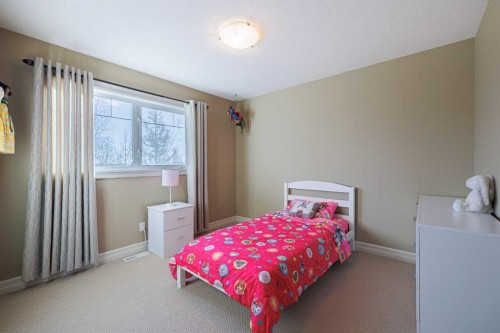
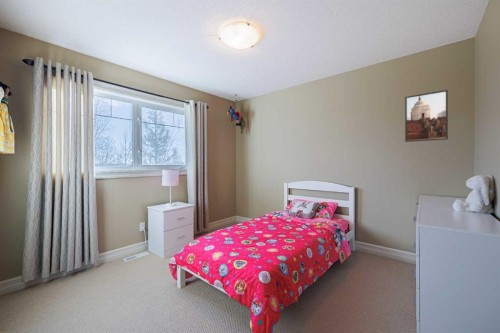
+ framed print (425, 117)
